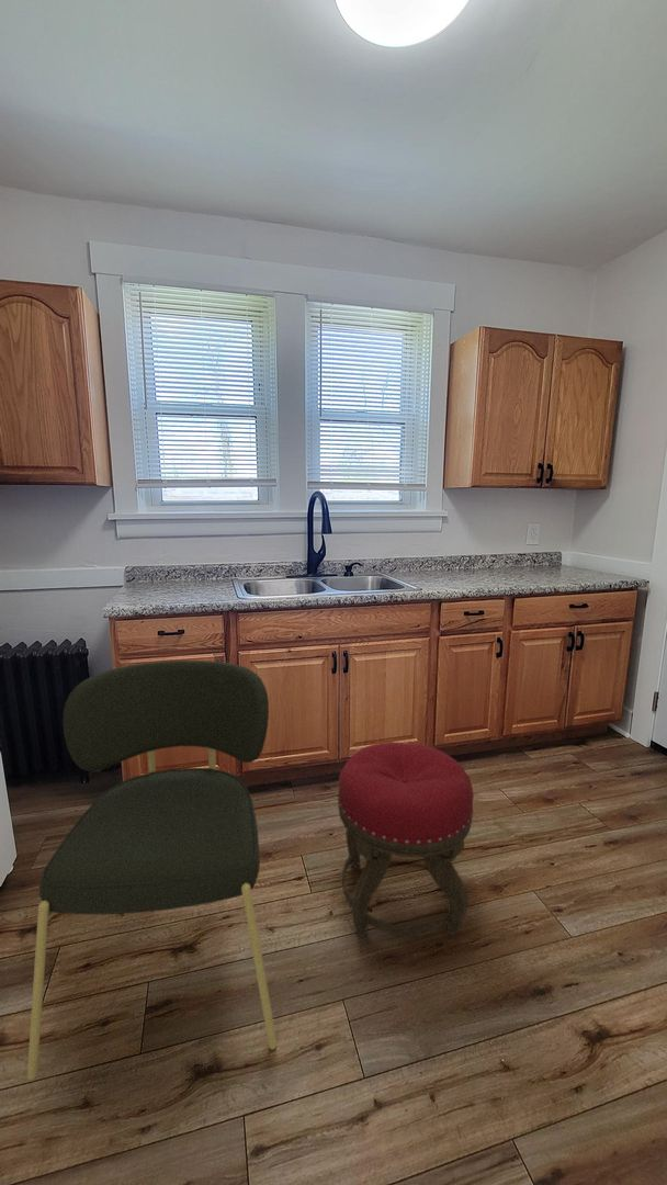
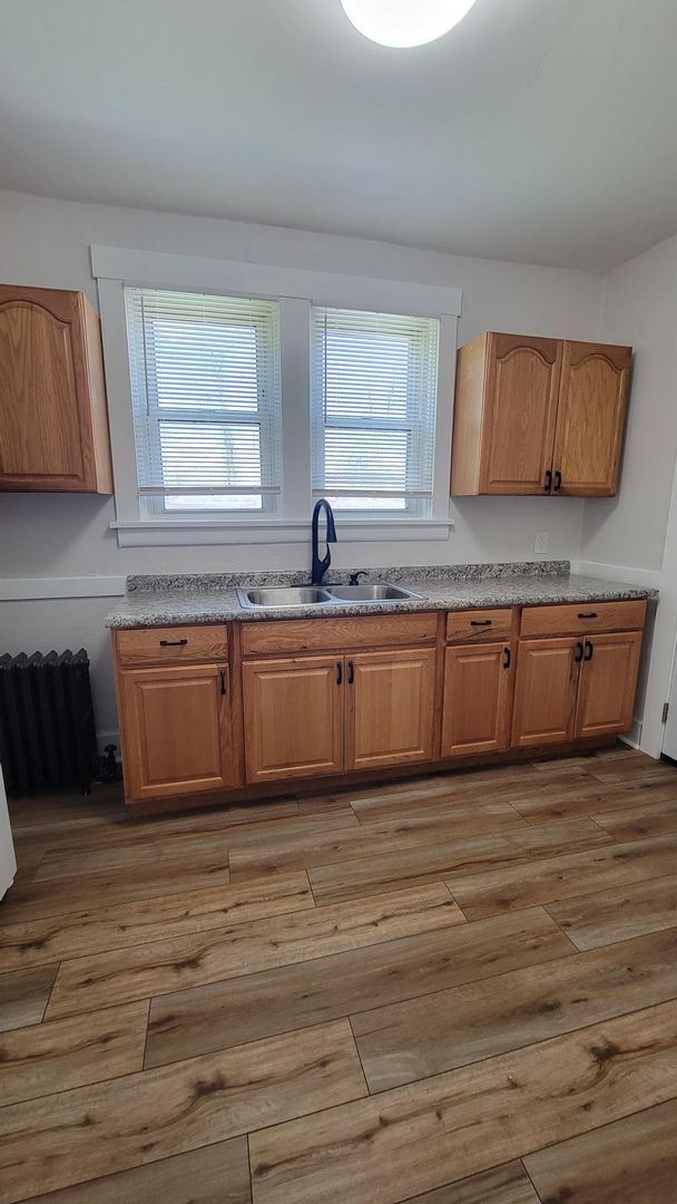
- dining chair (170, 832)
- stool (403, 833)
